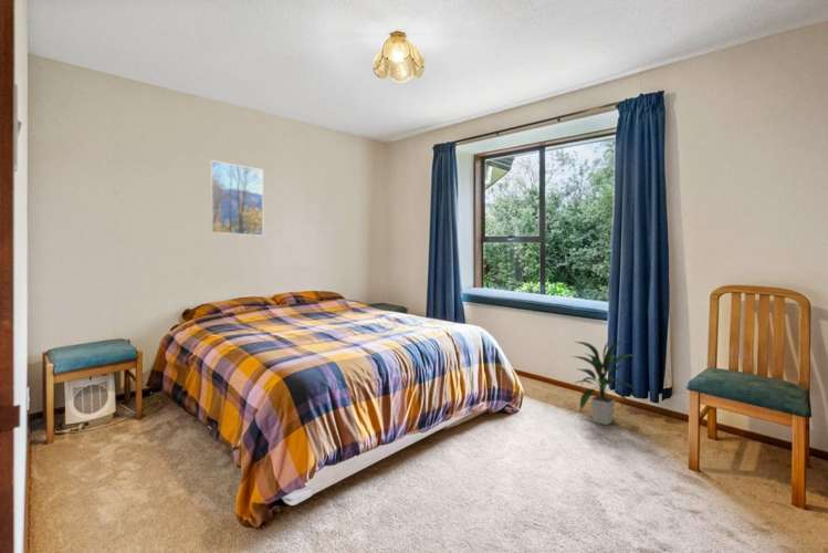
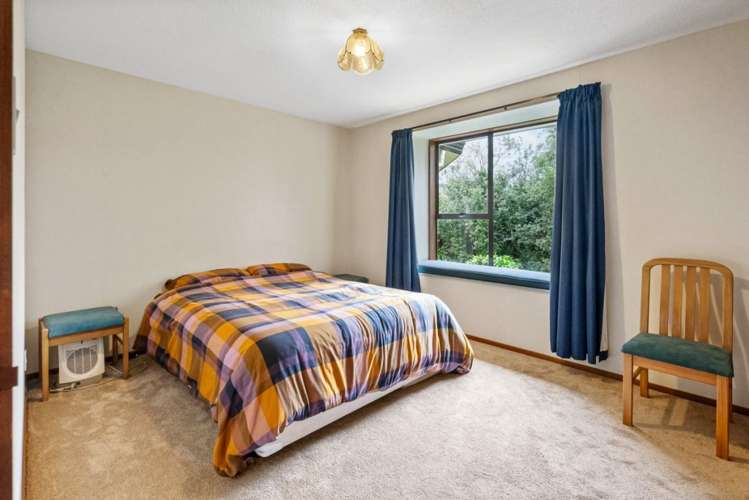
- indoor plant (599, 378)
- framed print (238, 199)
